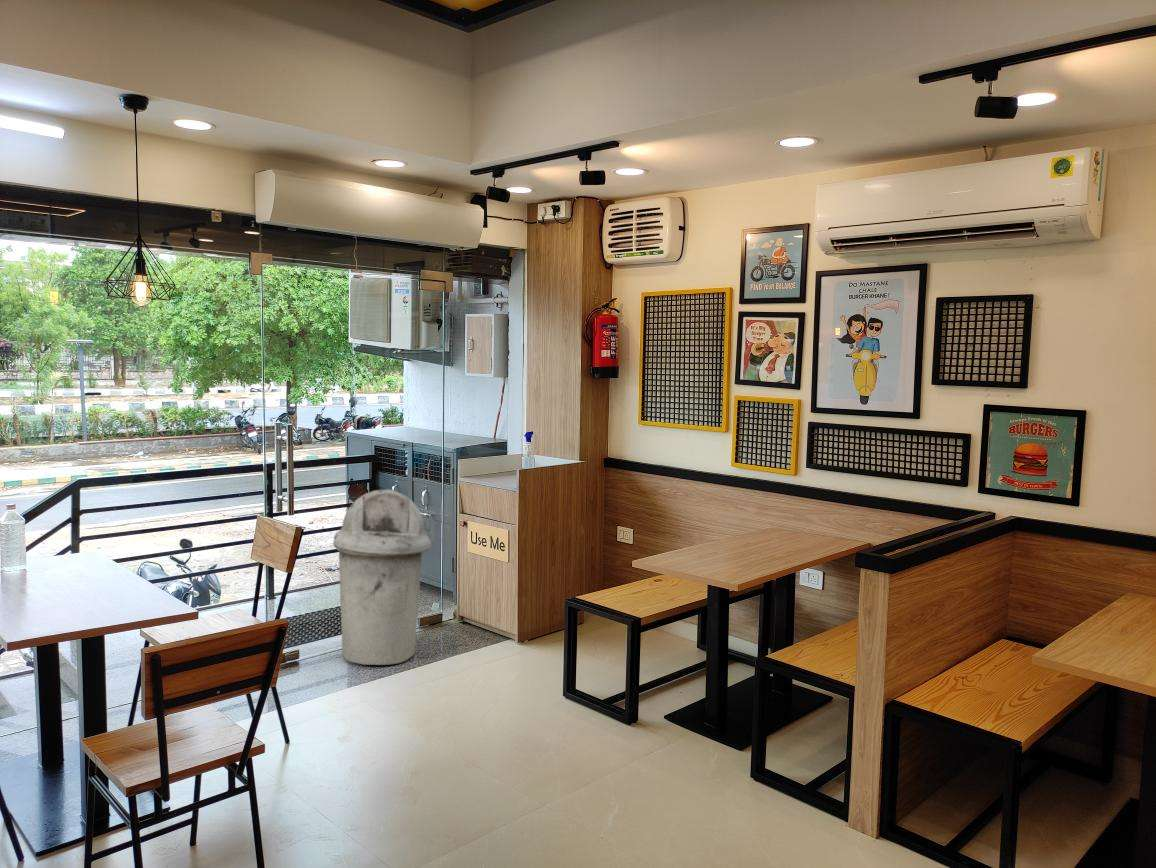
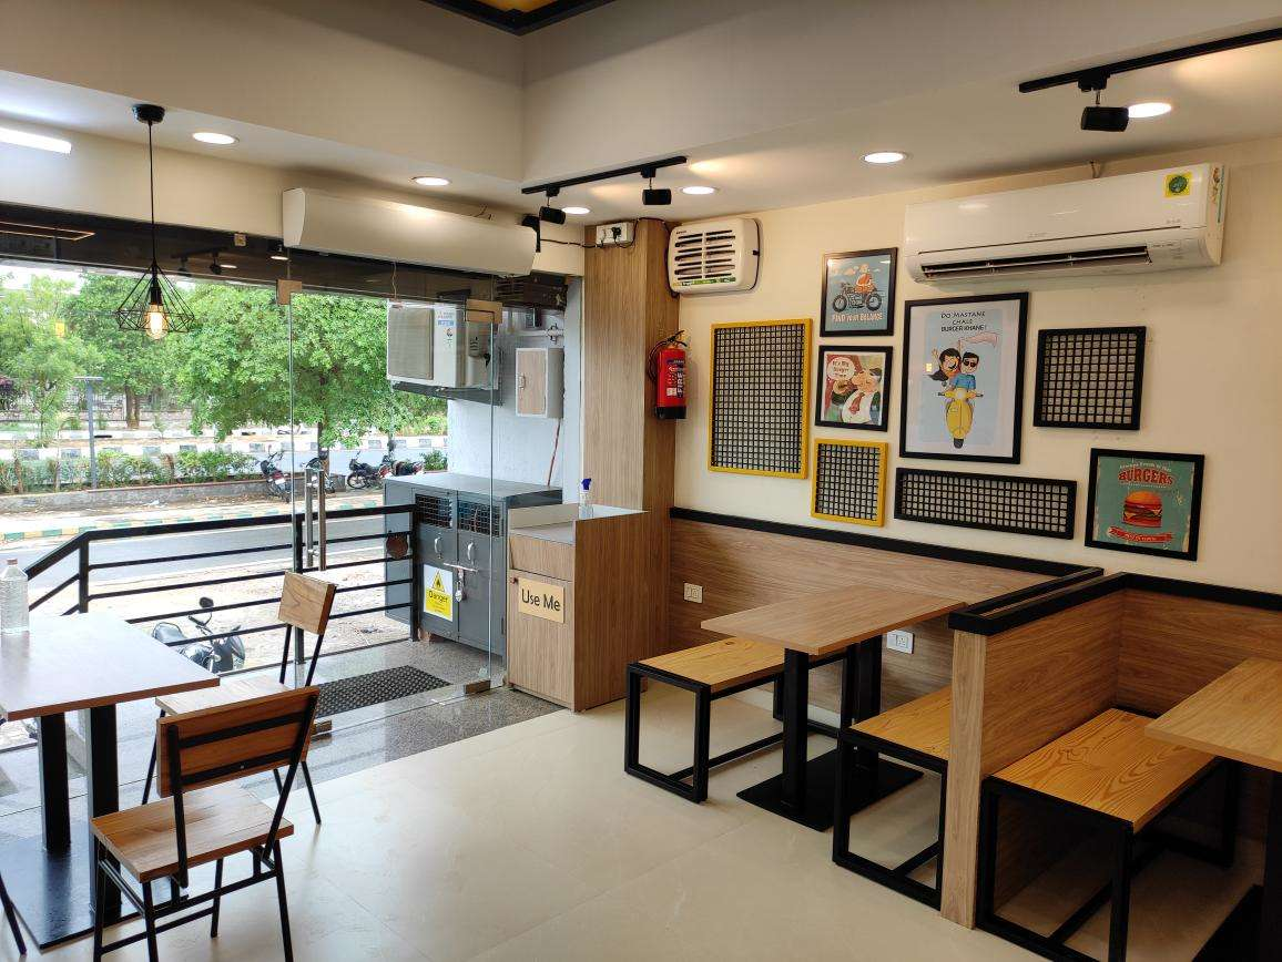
- trash can (381, 571)
